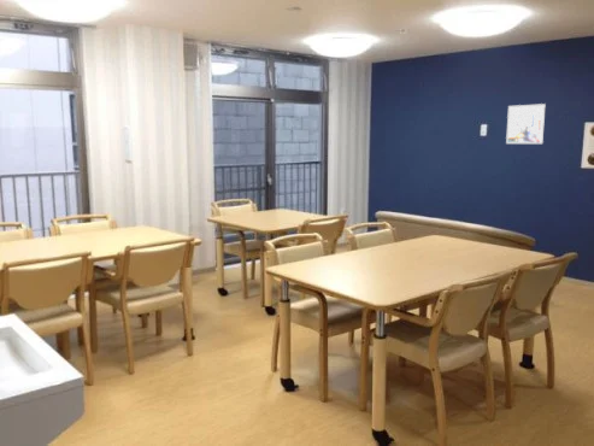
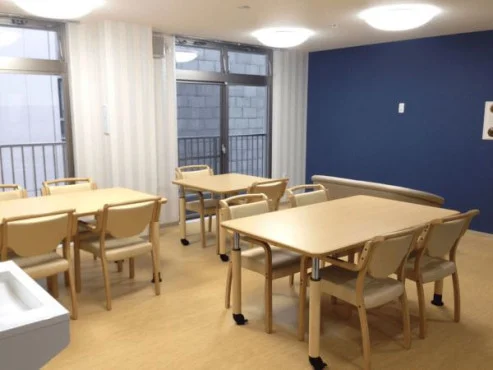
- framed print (524, 124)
